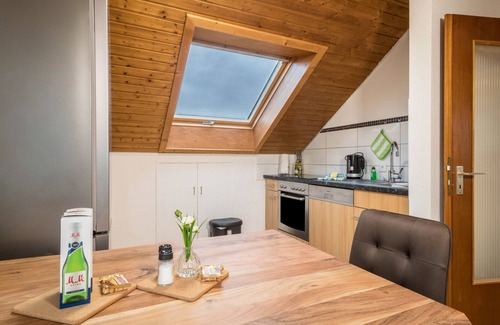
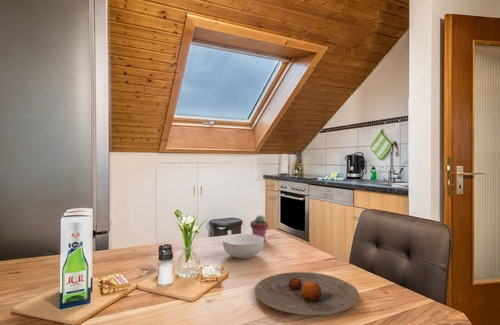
+ plate (305, 285)
+ potted succulent (259, 227)
+ cereal bowl (243, 247)
